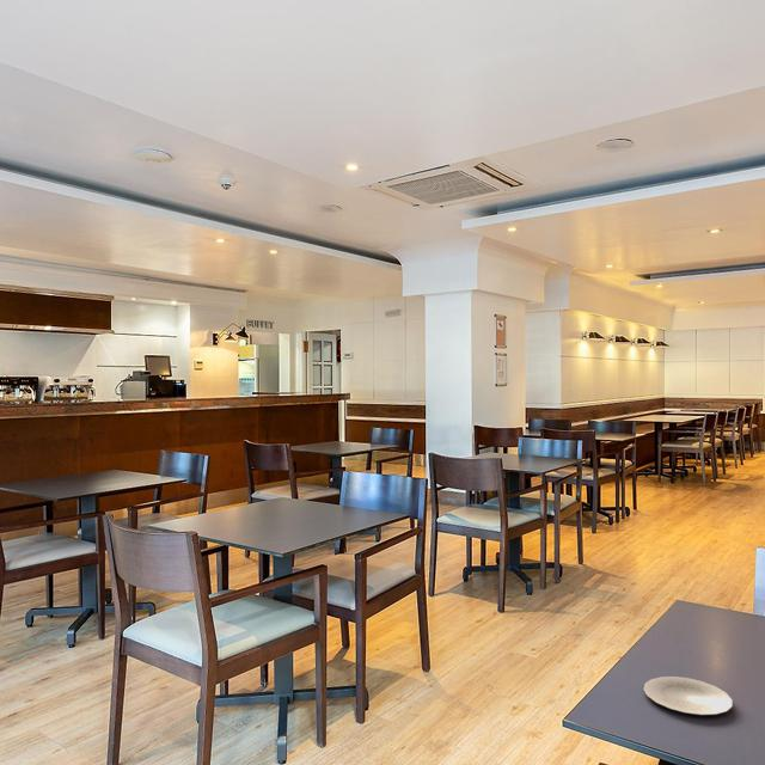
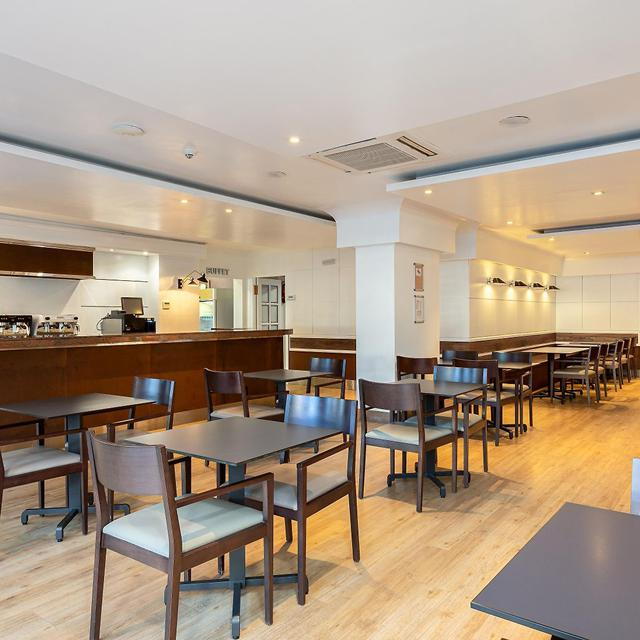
- plate (674, 677)
